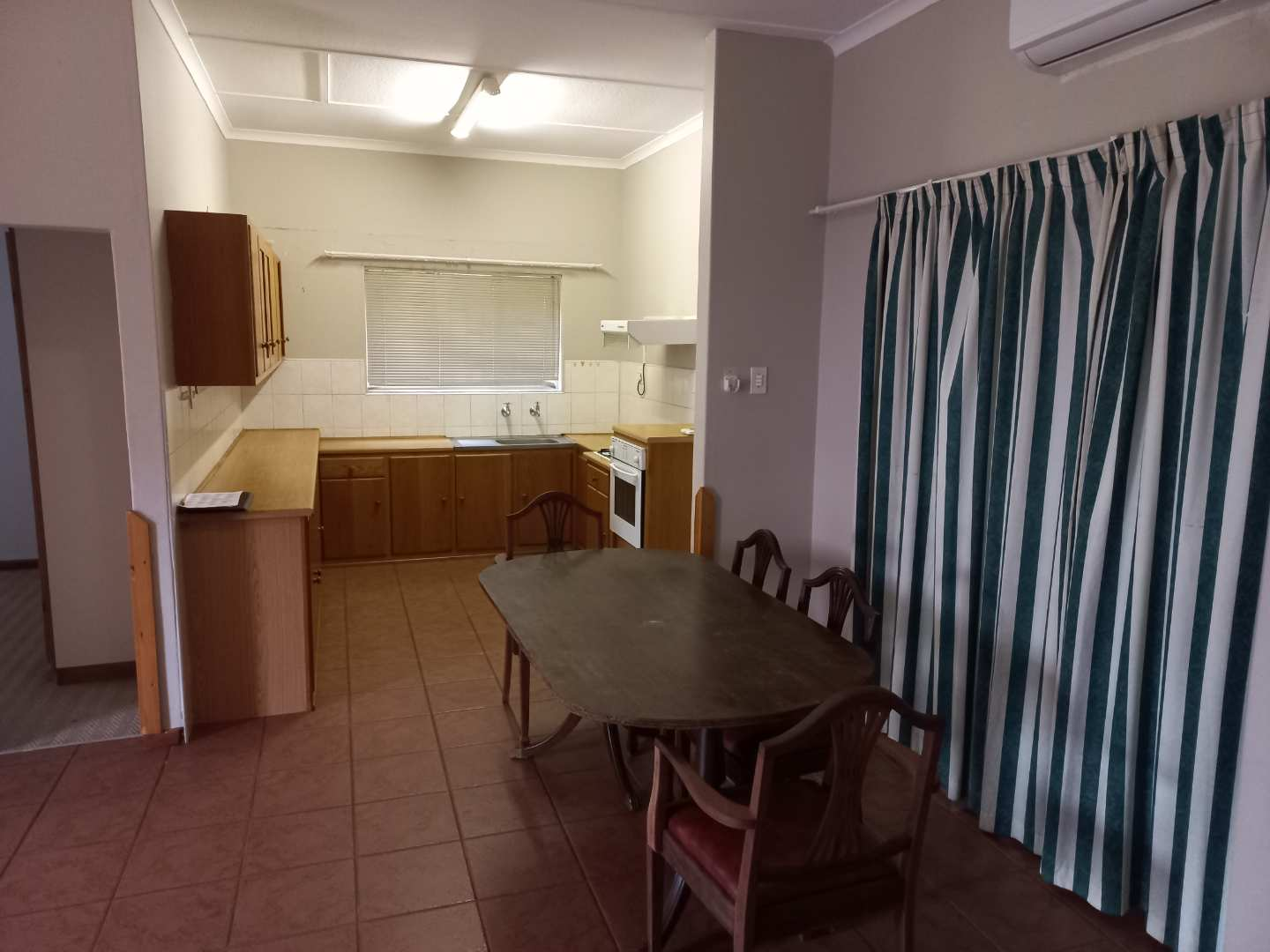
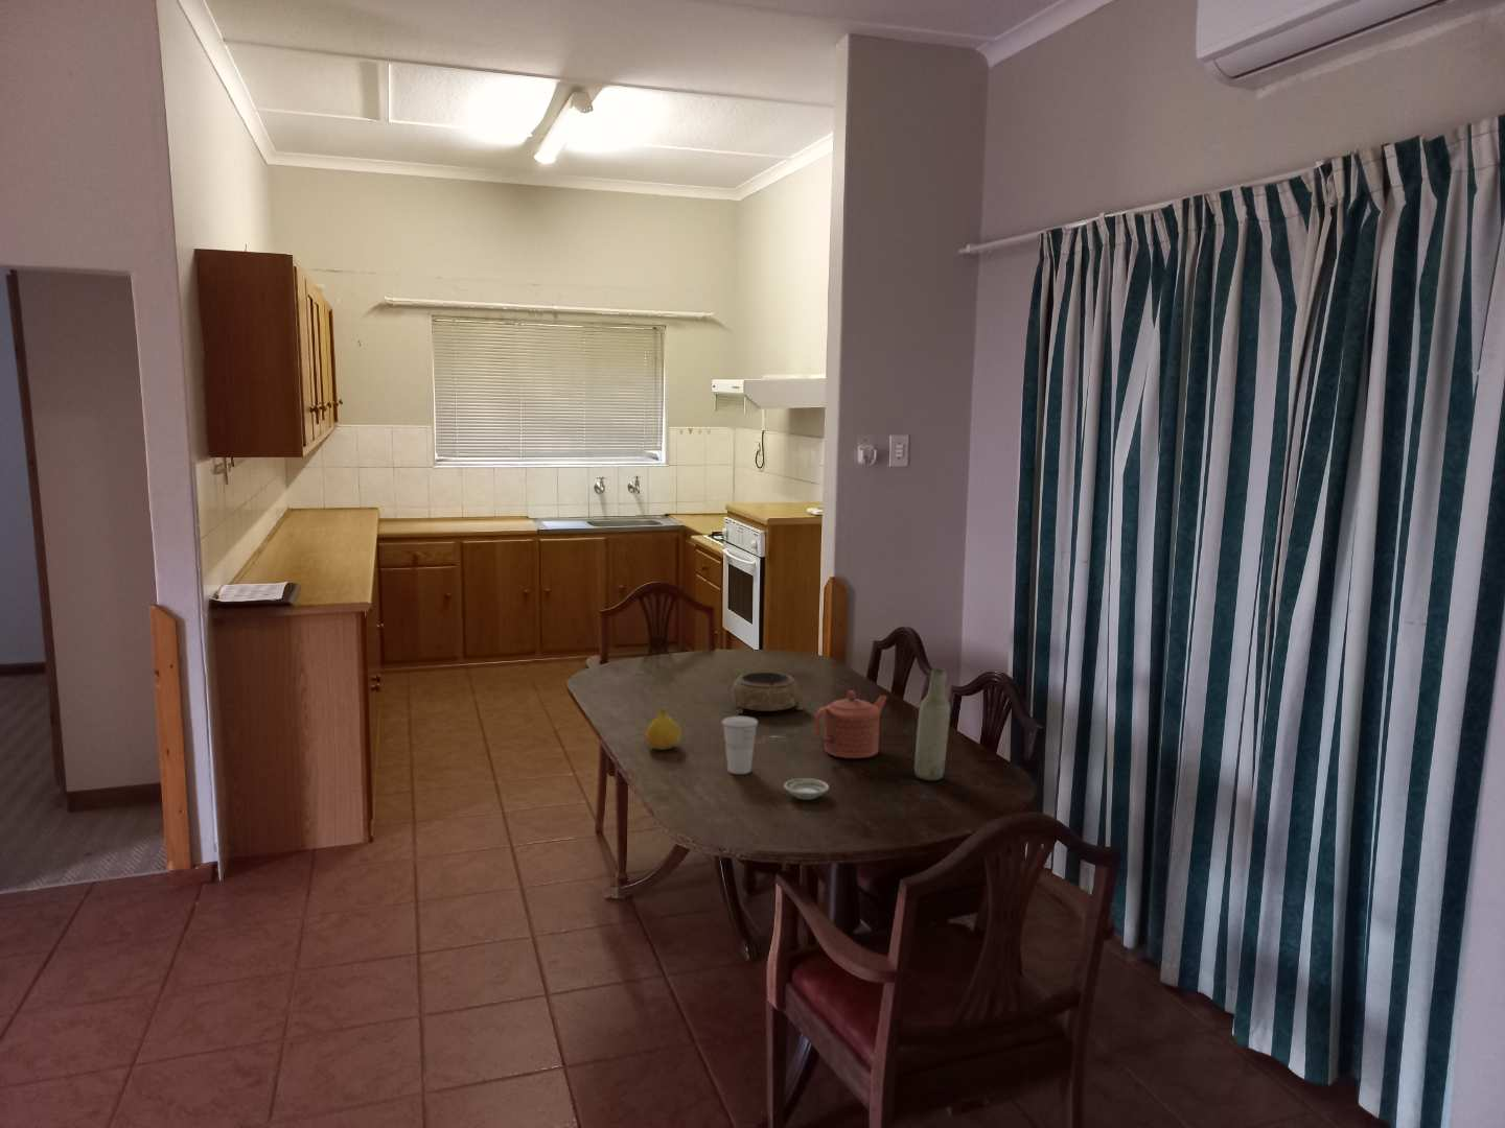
+ fruit (664, 728)
+ cup (739, 744)
+ bottle (933, 723)
+ decorative bowl (764, 692)
+ saucer (806, 789)
+ teapot (852, 720)
